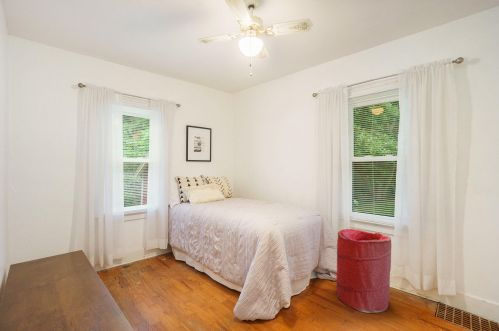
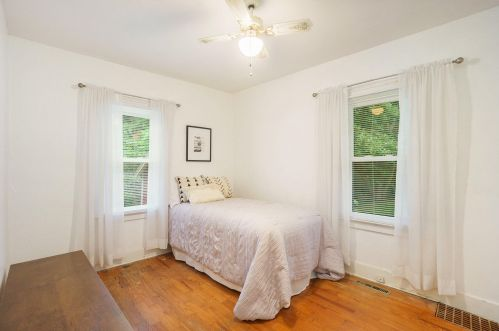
- laundry hamper (362, 265)
